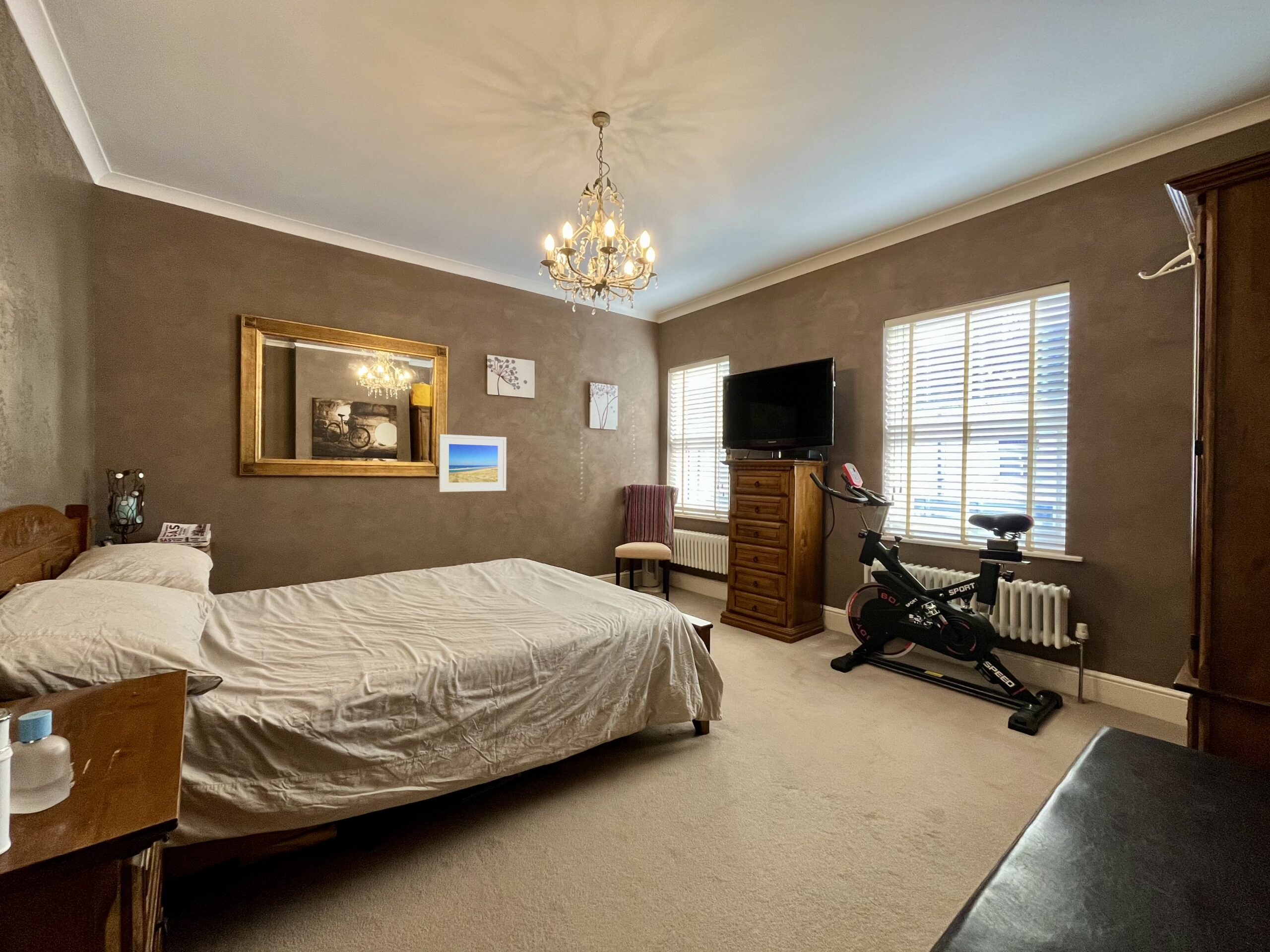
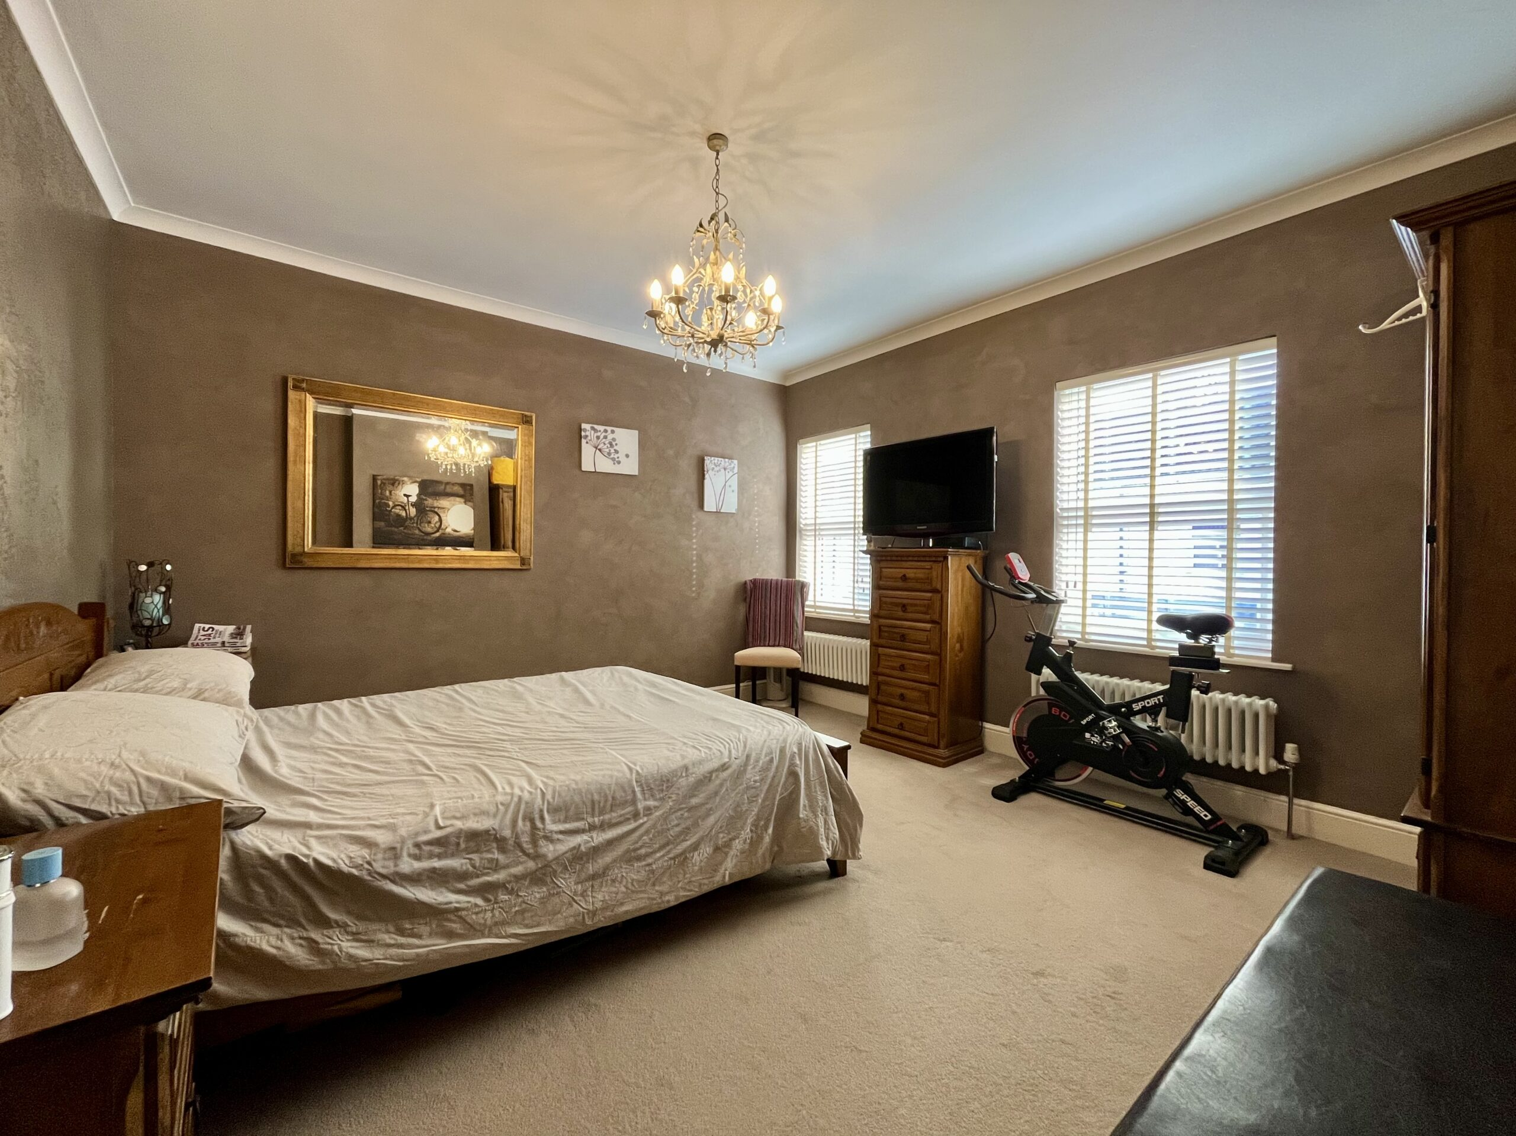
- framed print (474, 464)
